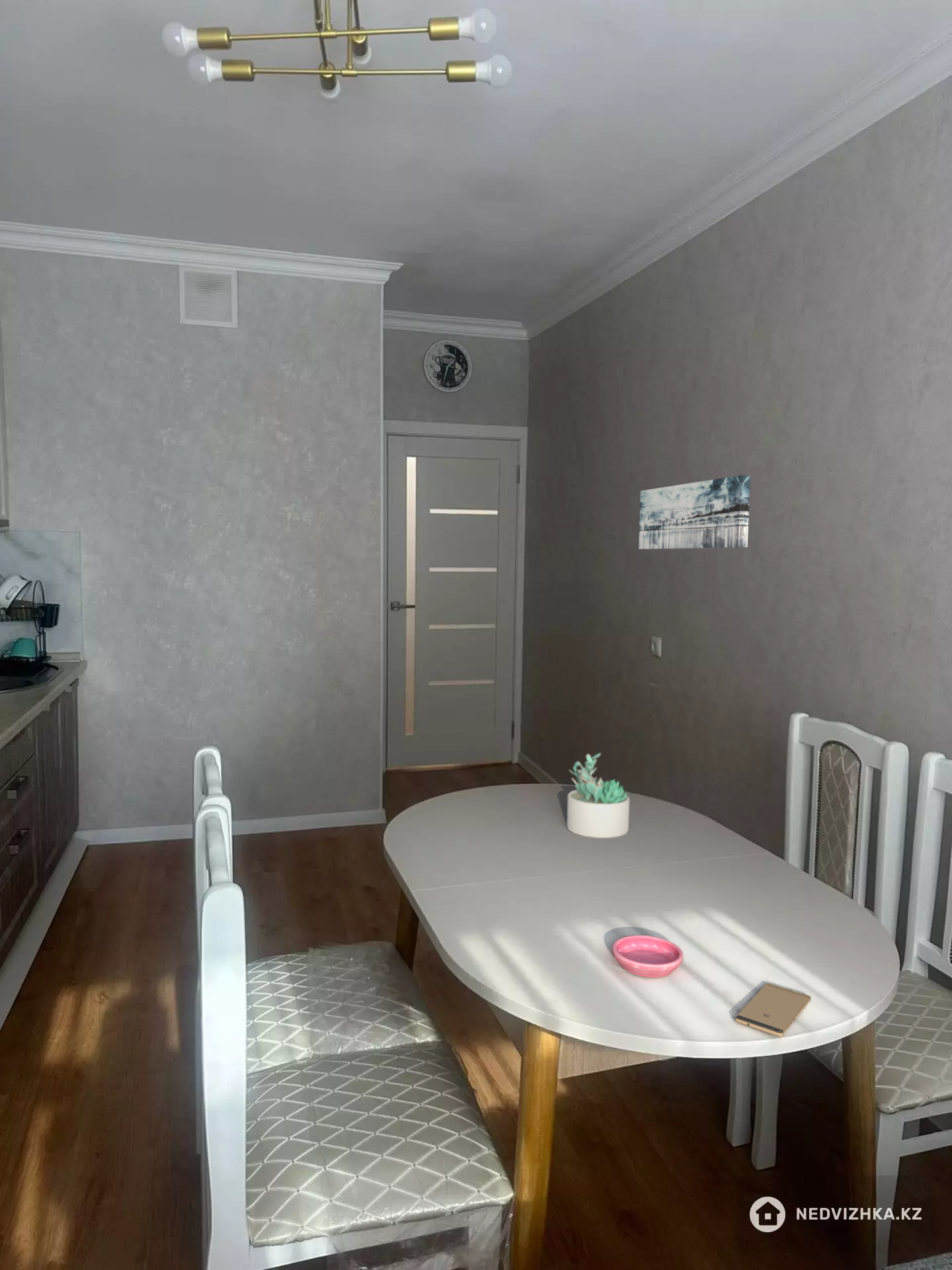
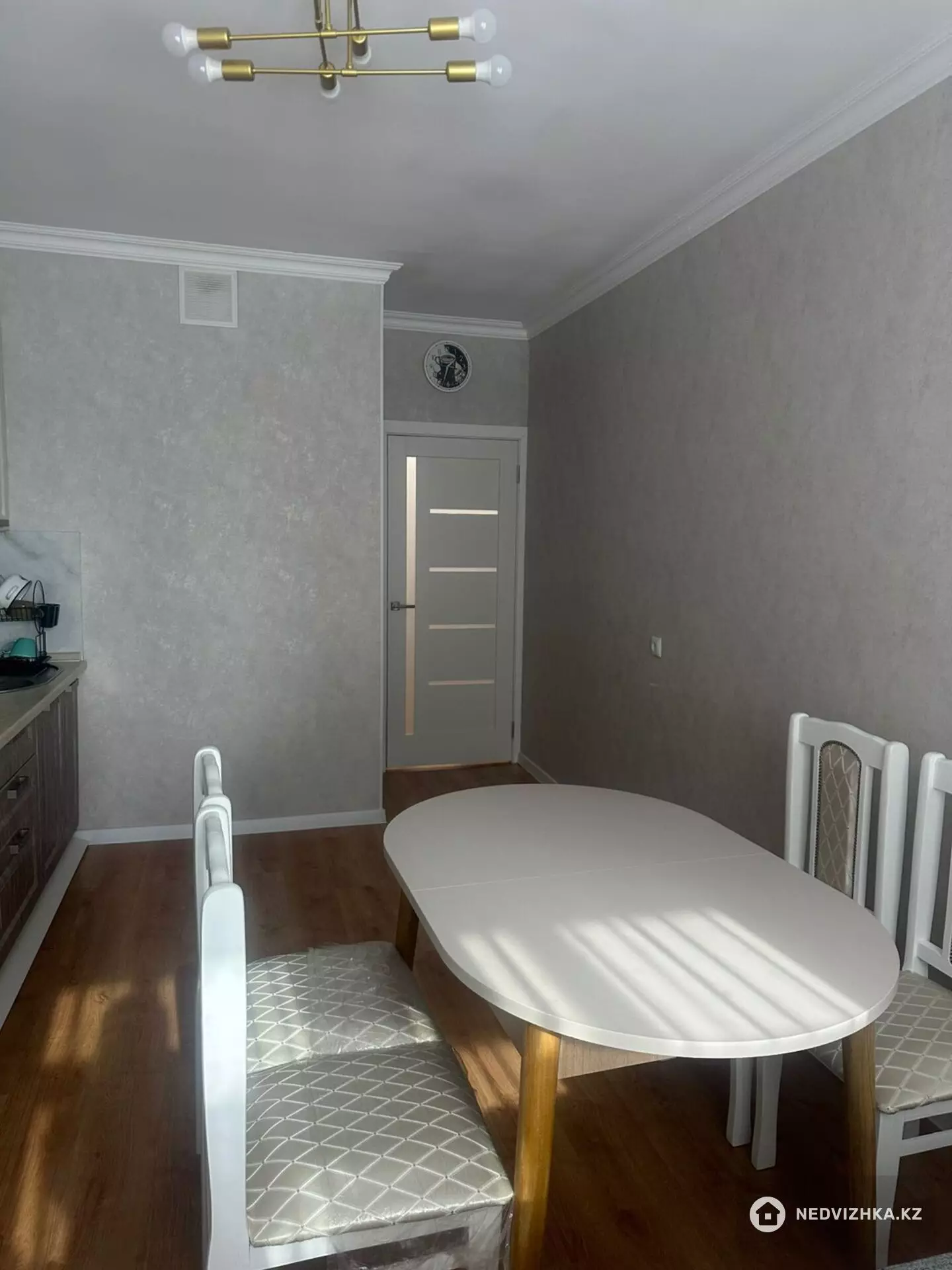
- saucer (647, 957)
- succulent plant (600, 790)
- wall art (688, 516)
- smartphone (774, 1008)
